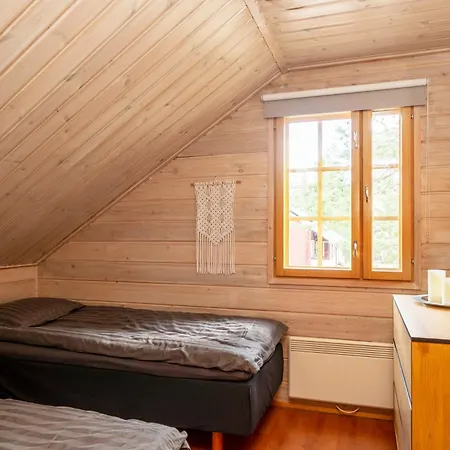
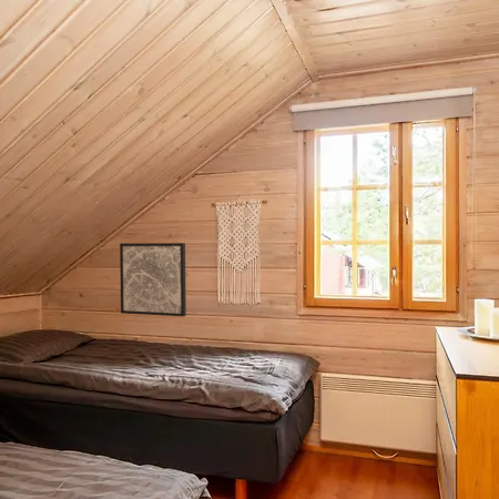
+ wall art (152, 278)
